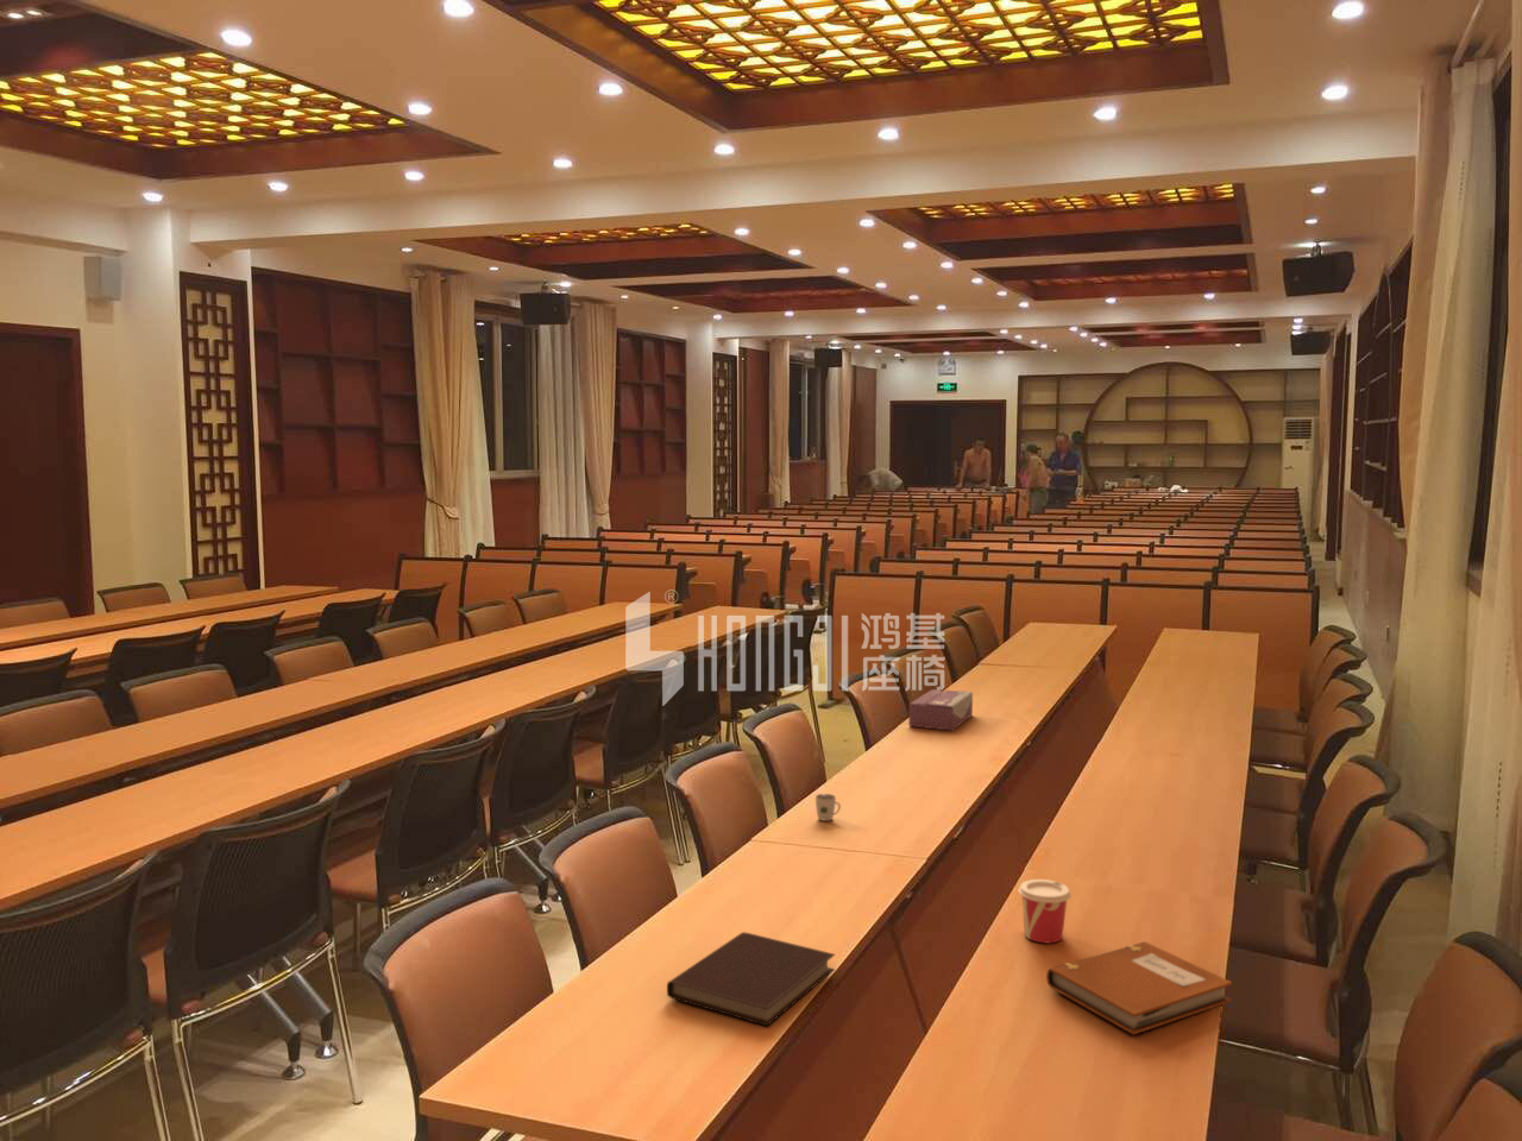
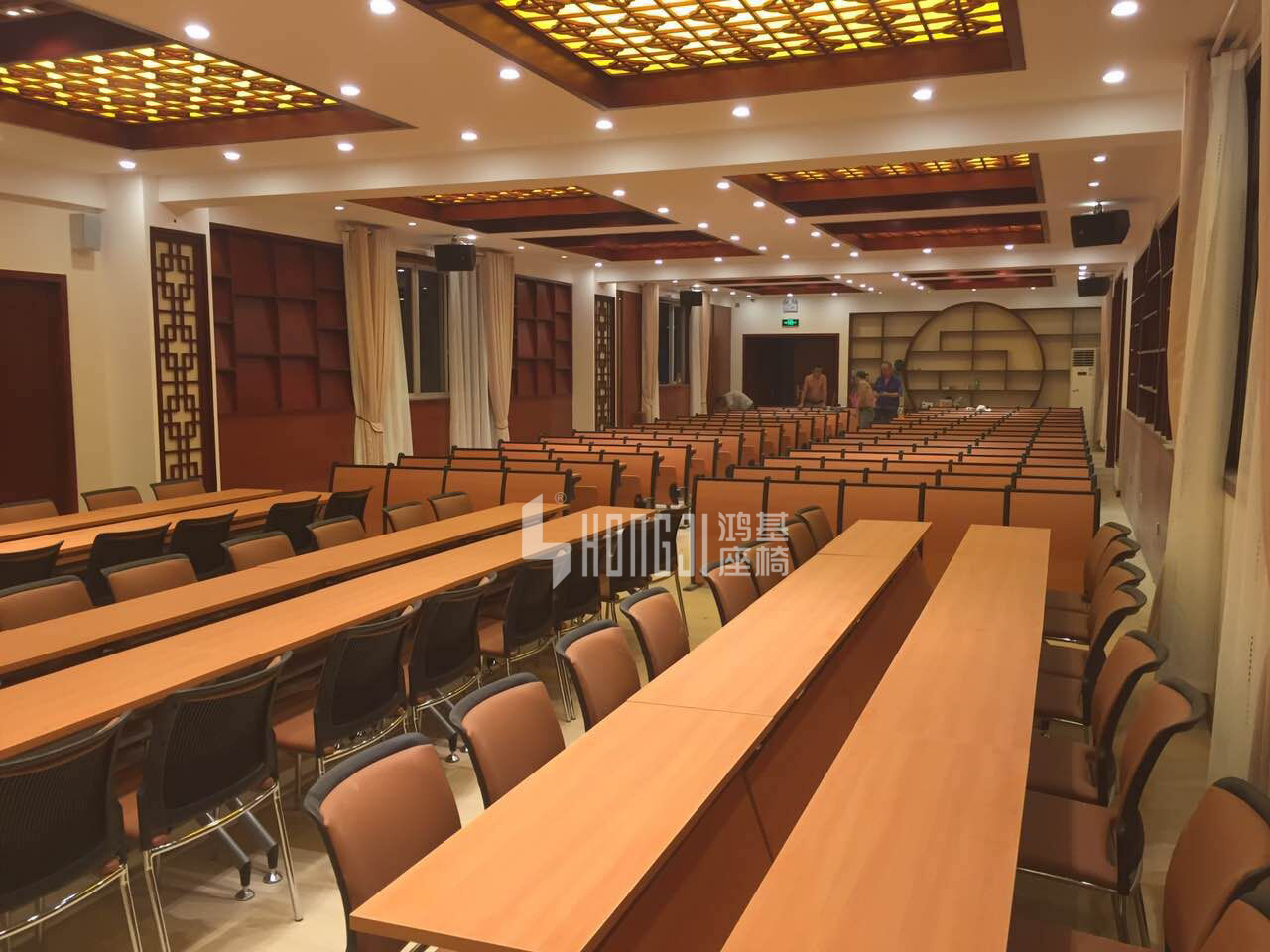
- notebook (1140, 982)
- cup (1044, 912)
- notebook (753, 974)
- tissue box (941, 708)
- cup (828, 799)
